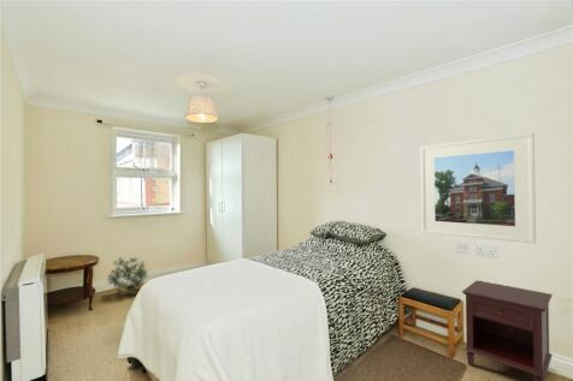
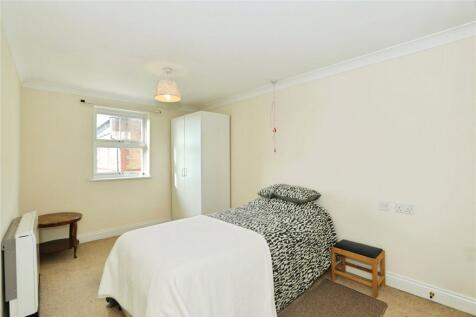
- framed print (471, 189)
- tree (128, 273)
- nightstand (507, 329)
